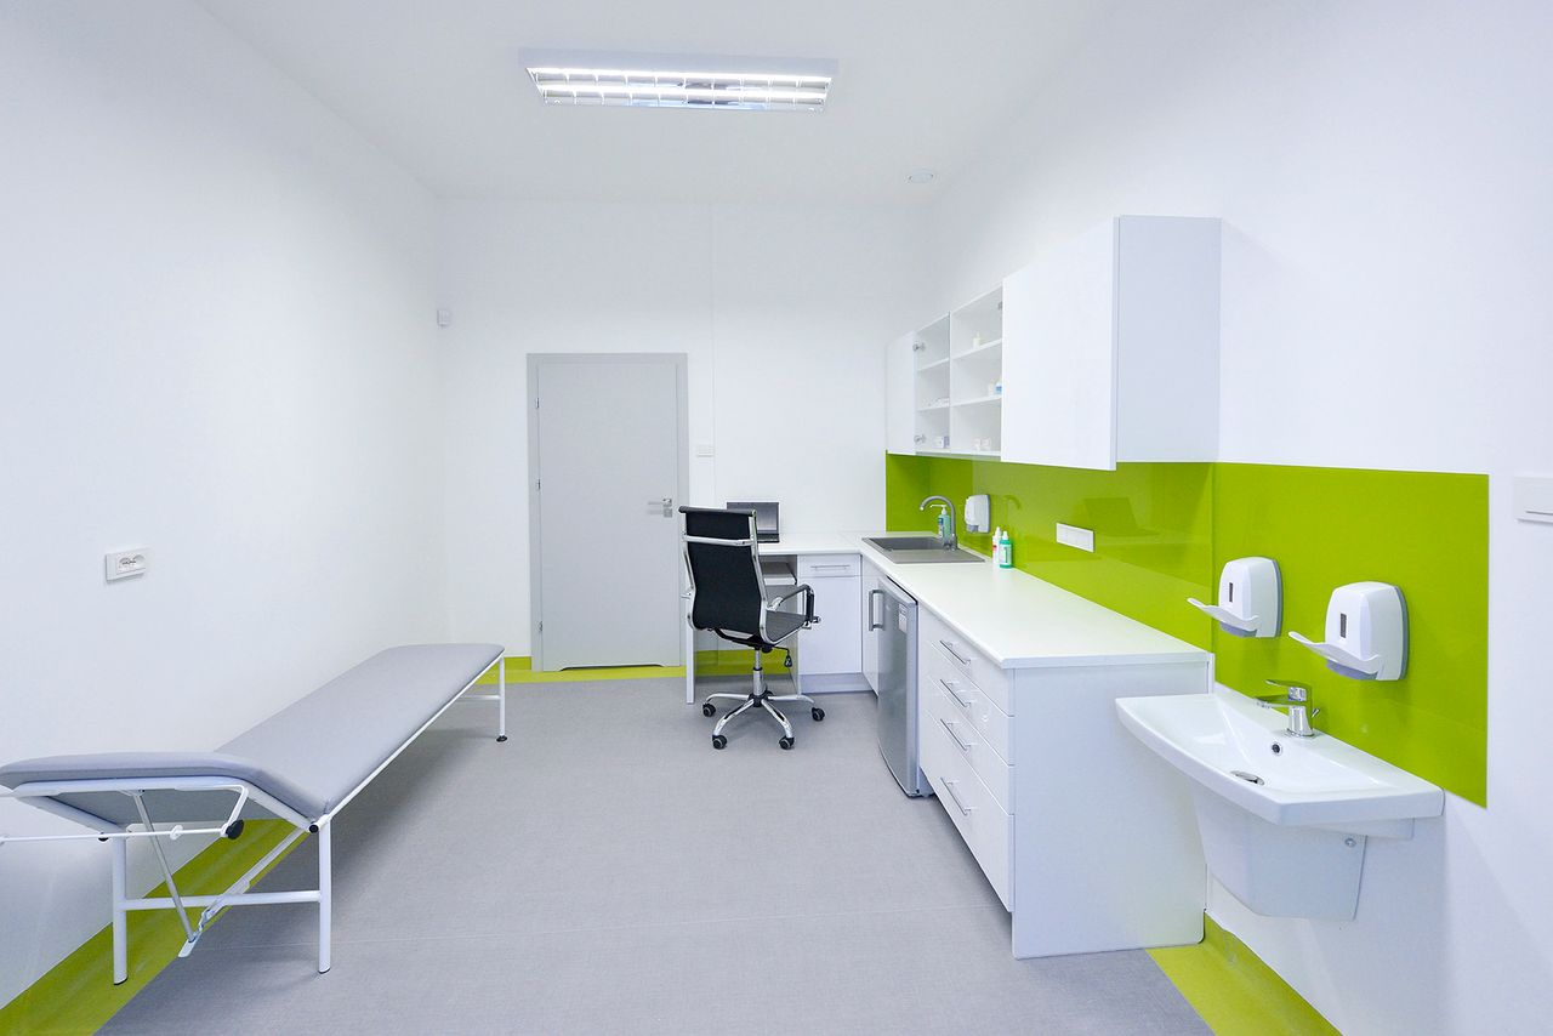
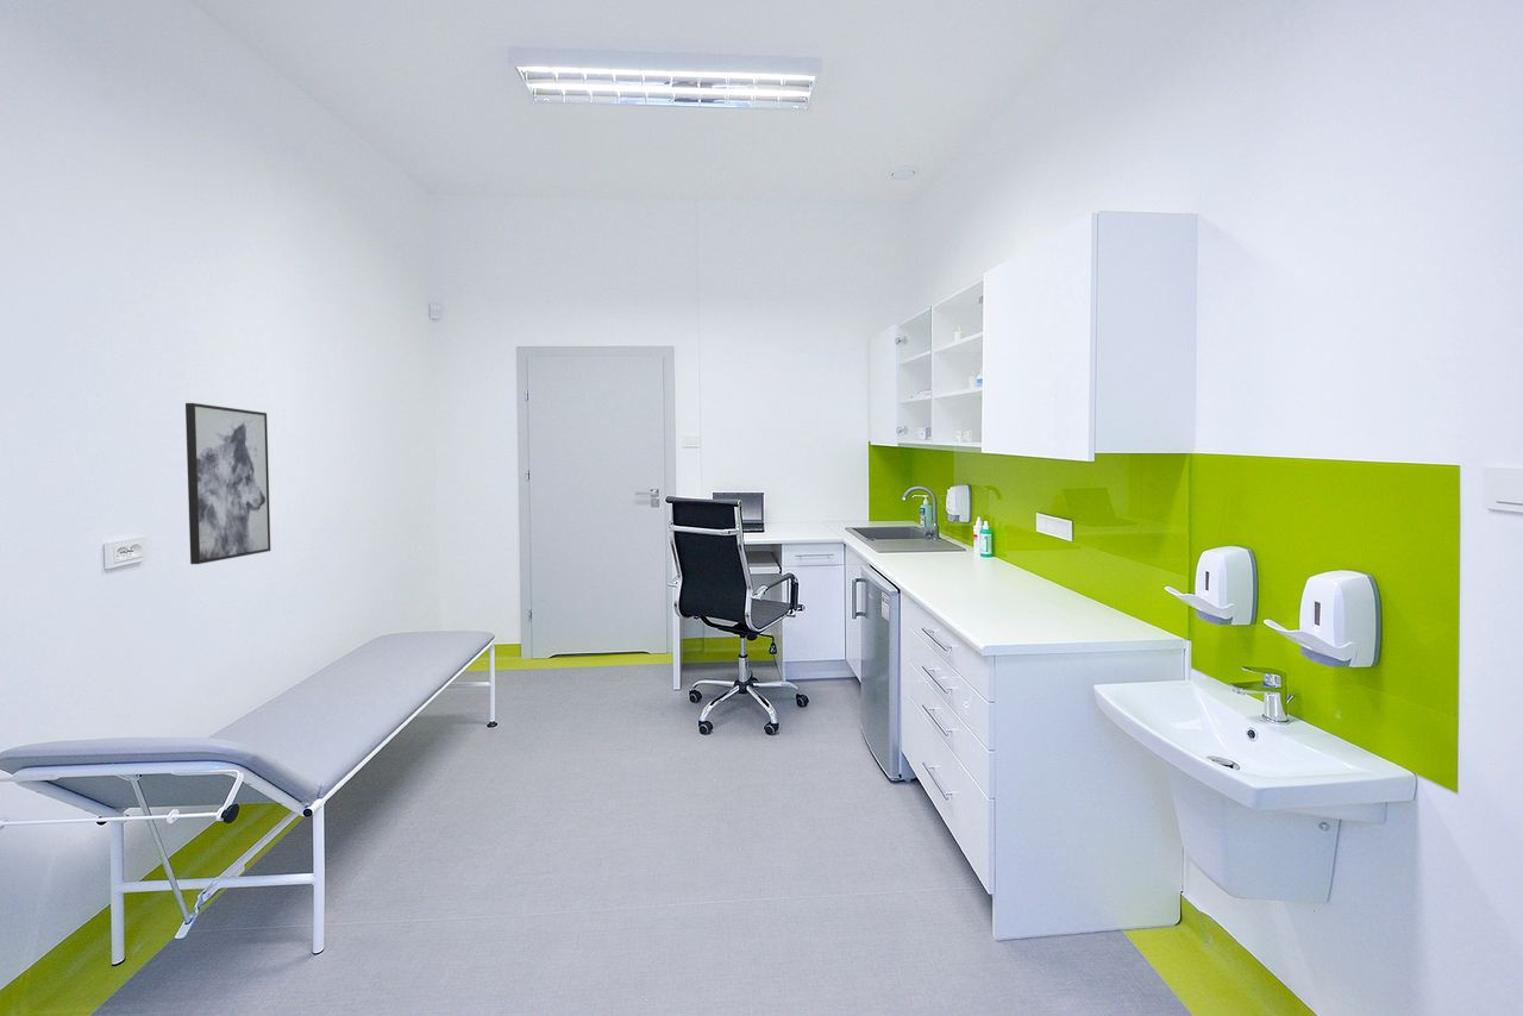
+ wall art (231, 483)
